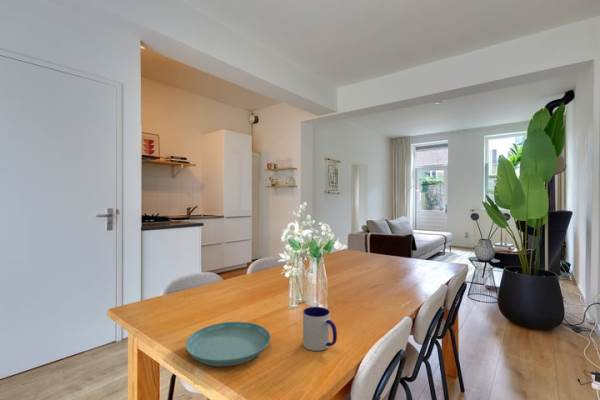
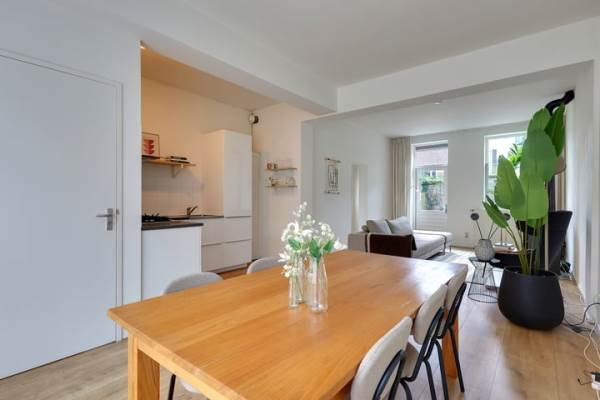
- saucer (229, 343)
- mug (320, 329)
